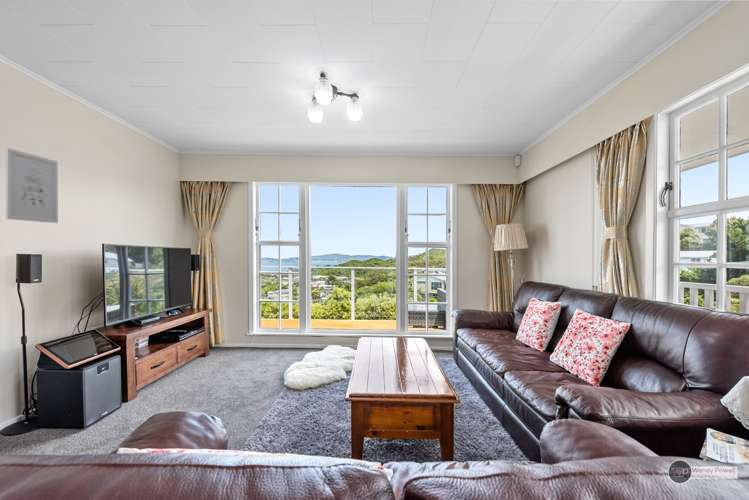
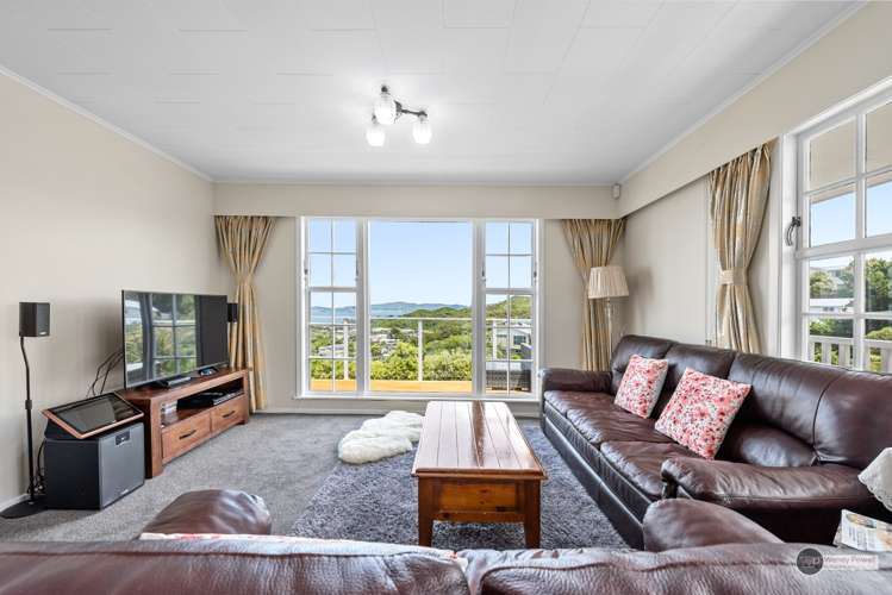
- wall art (33, 188)
